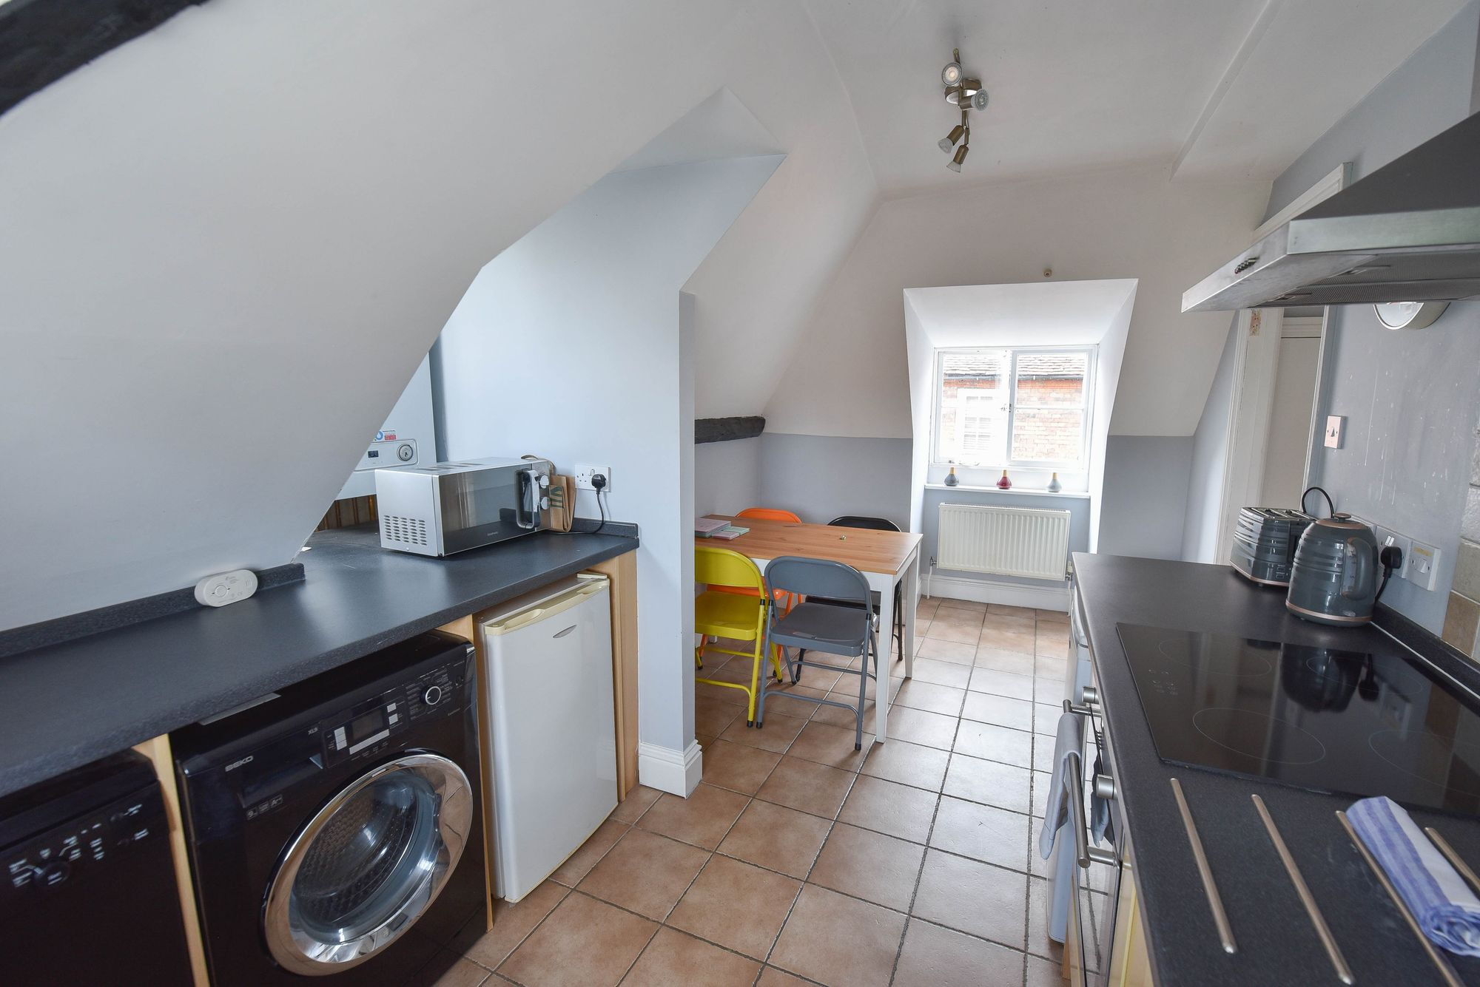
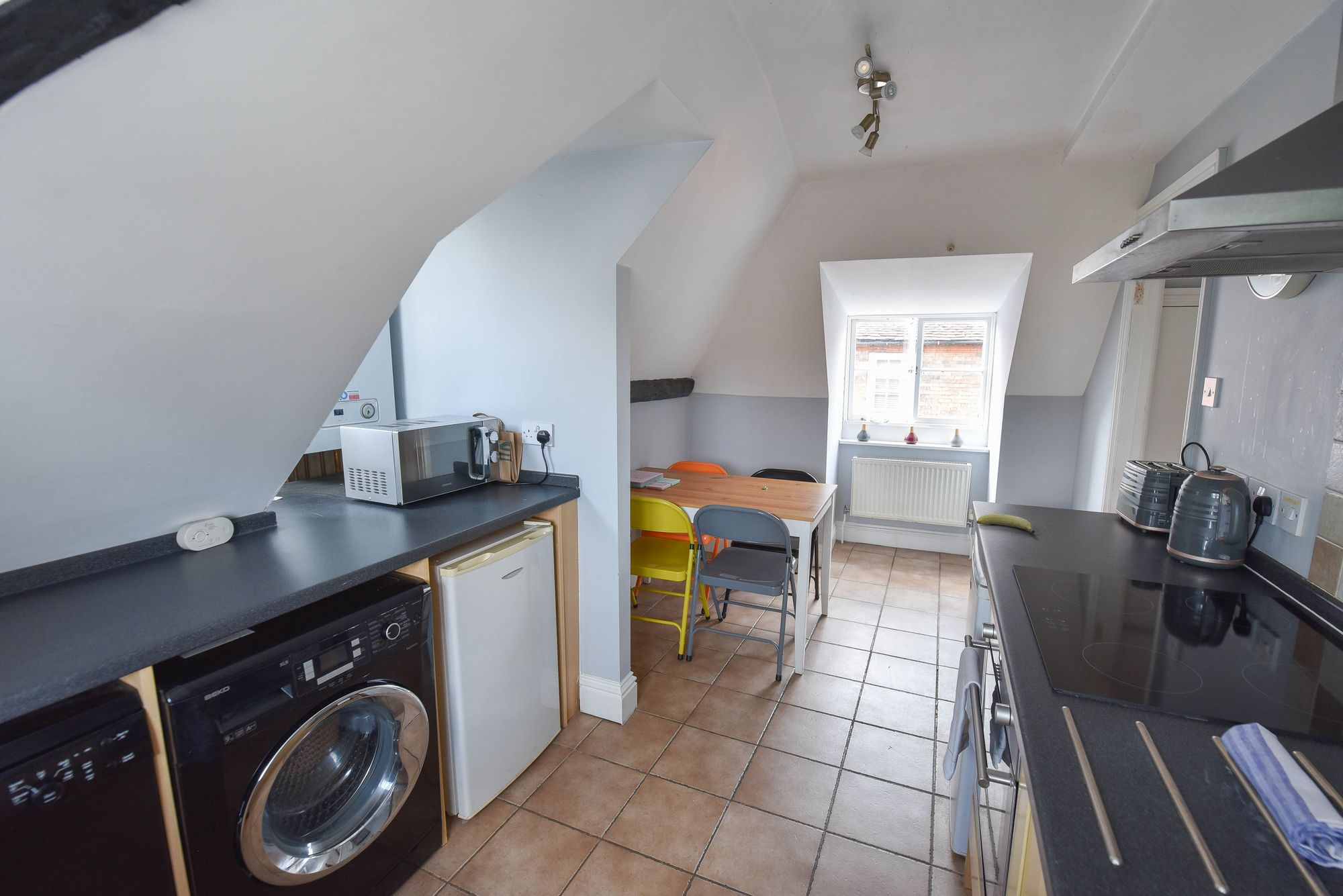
+ fruit (1007, 521)
